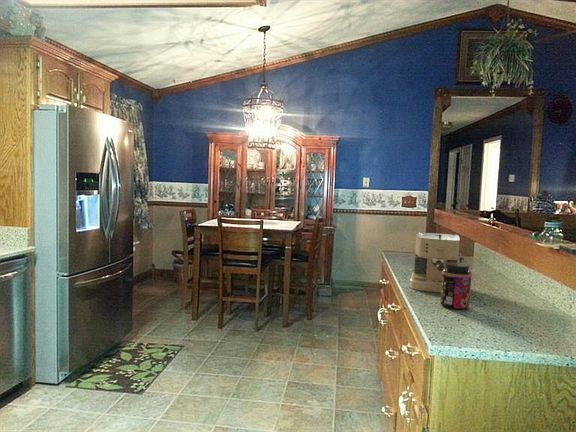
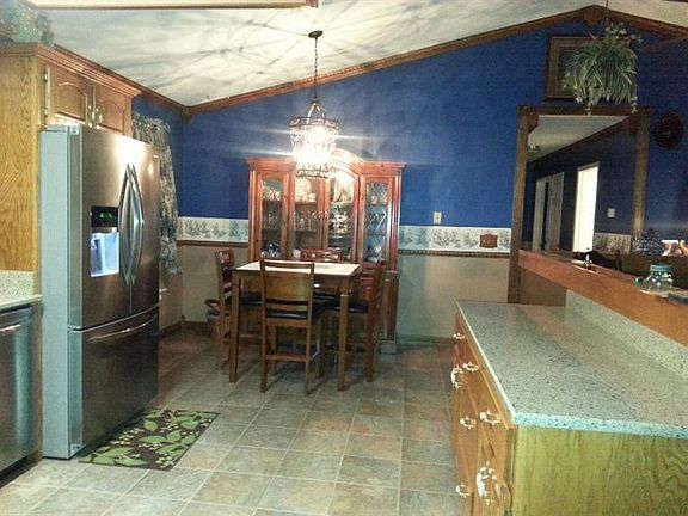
- coffee maker (437, 260)
- jar (455, 285)
